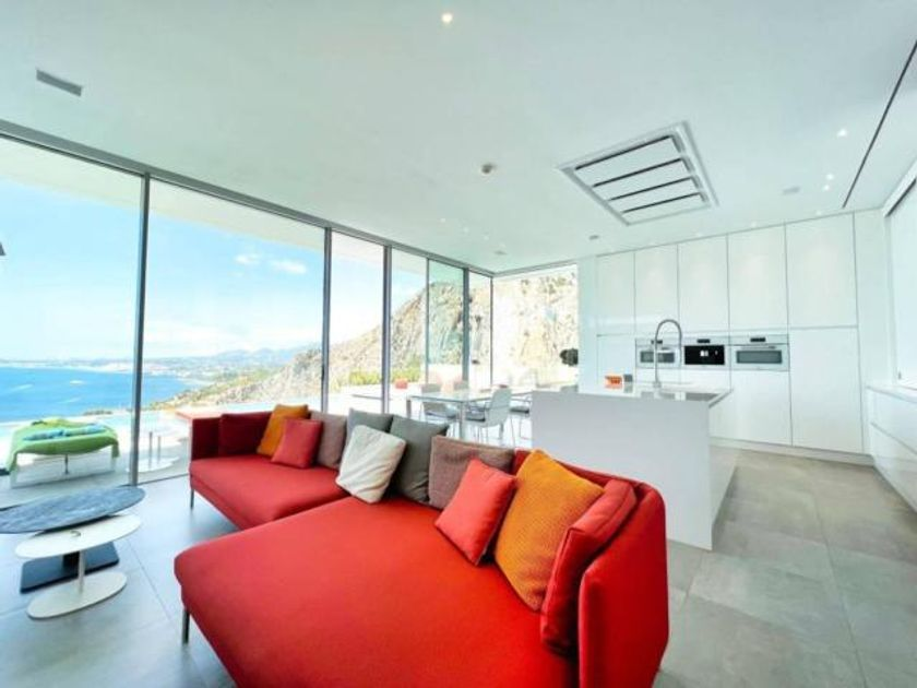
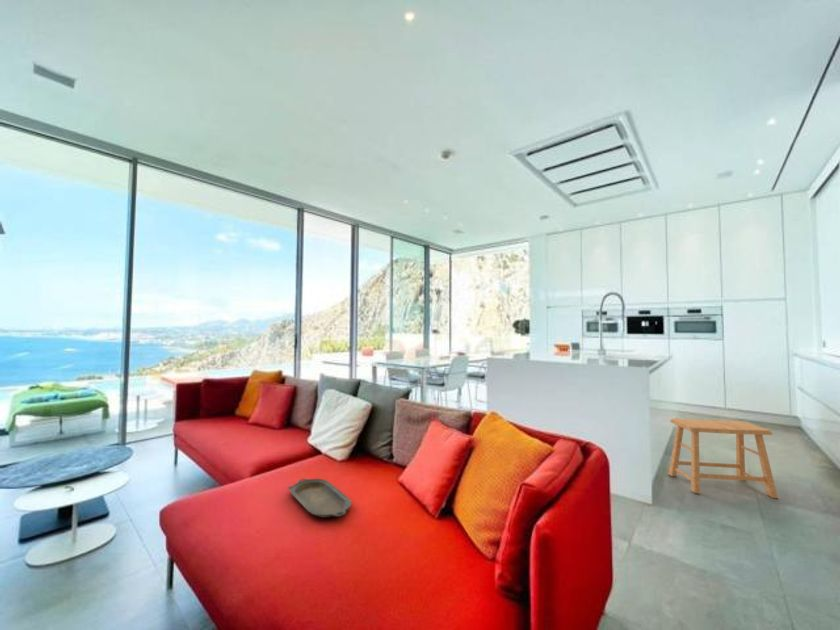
+ stool (718, 463)
+ serving tray (319, 497)
